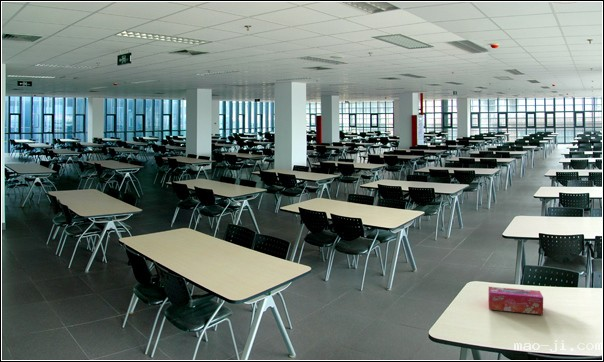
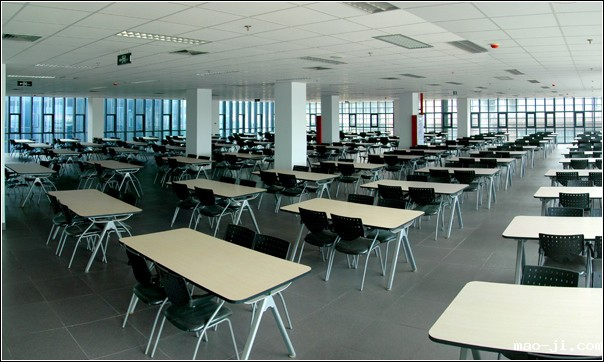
- tissue box (514, 300)
